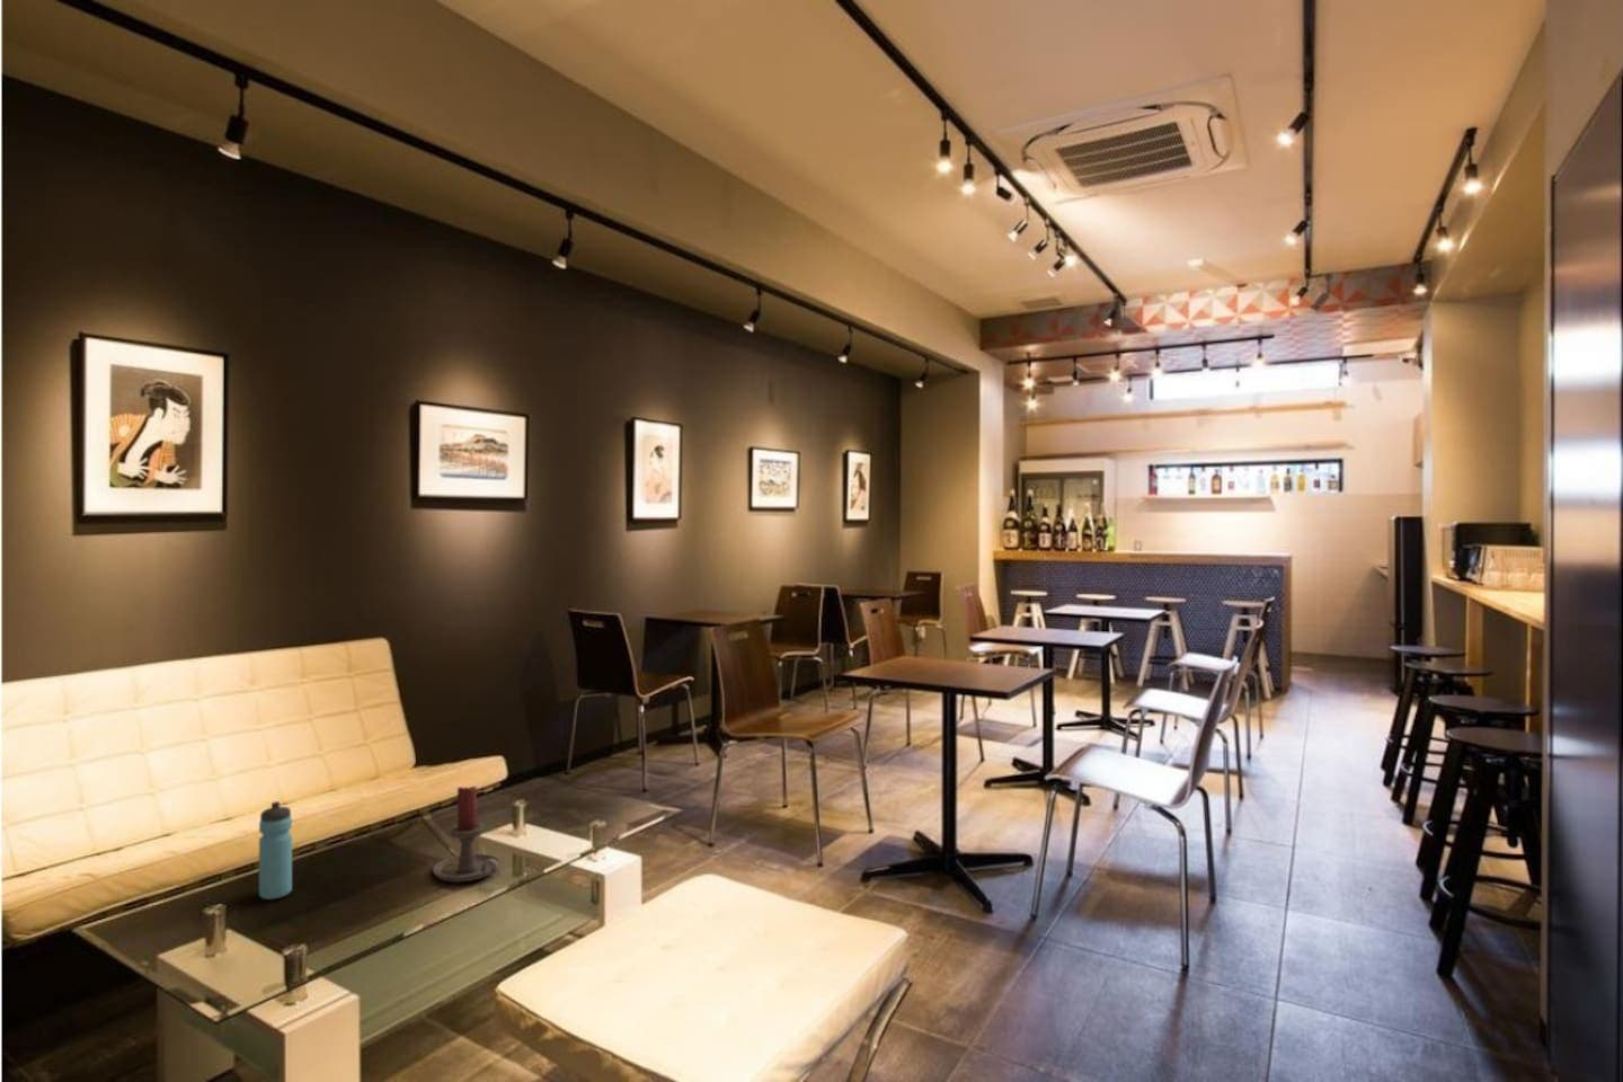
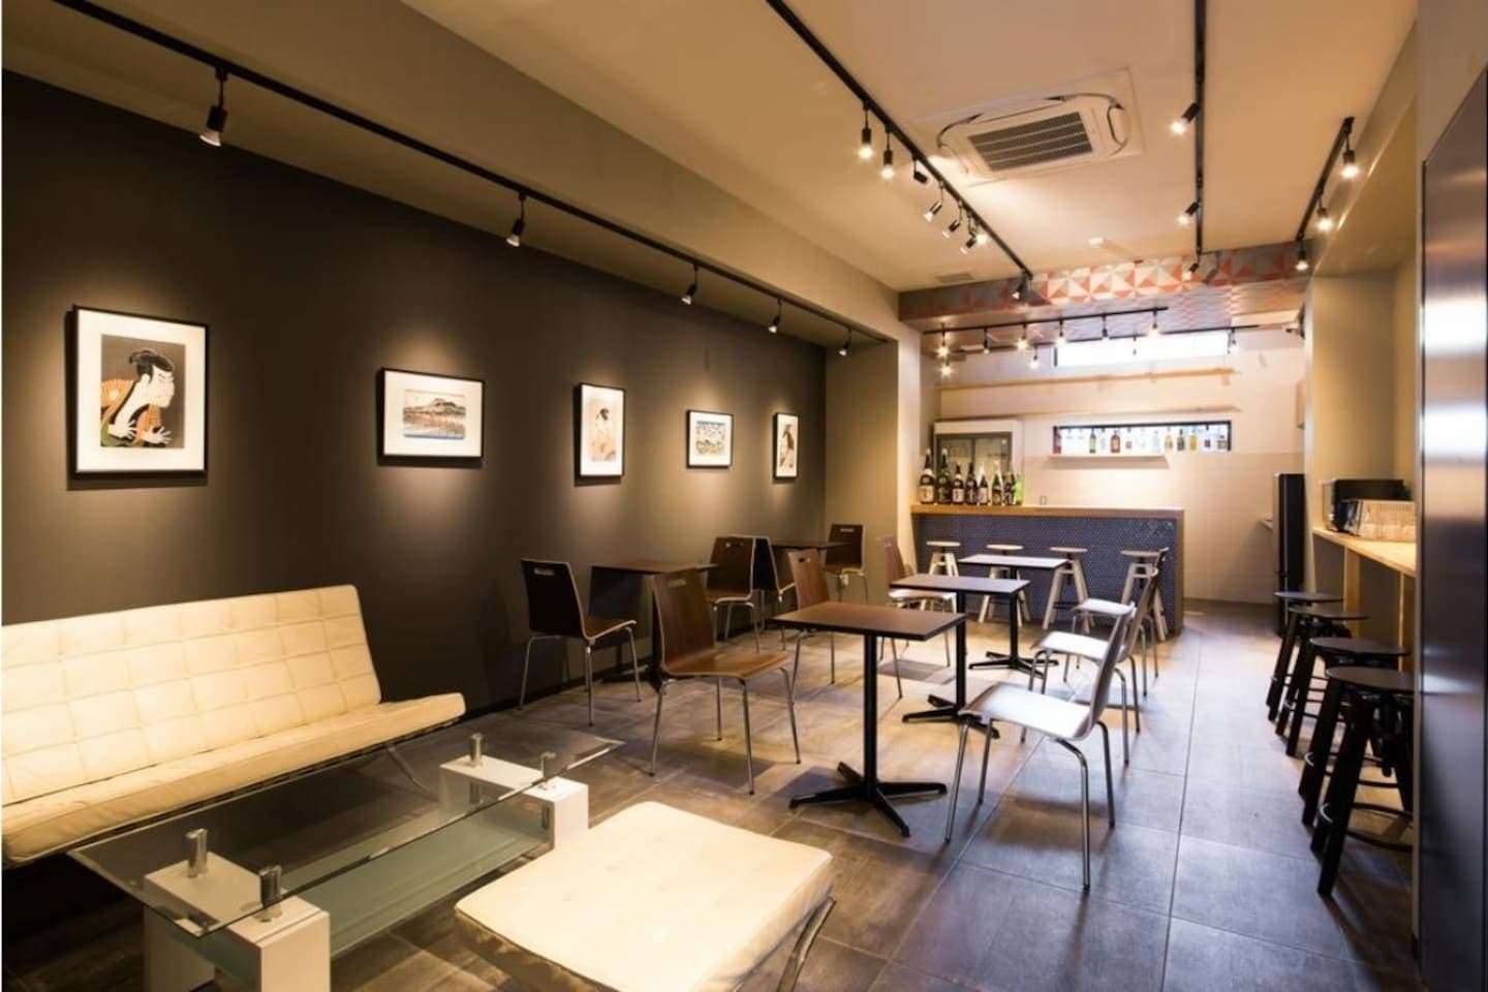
- water bottle (275, 848)
- candle holder (472, 830)
